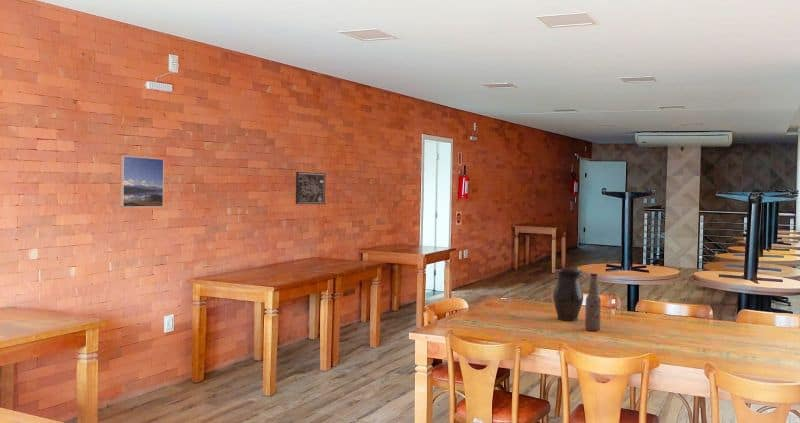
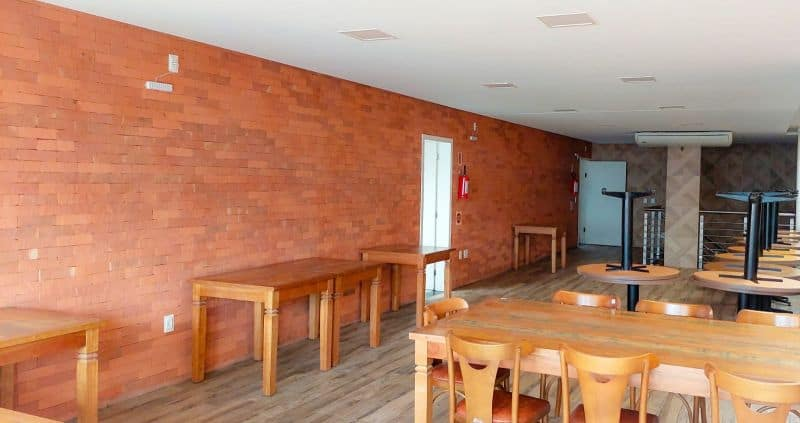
- vase (568, 294)
- bottle (593, 301)
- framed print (142, 182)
- wall art (311, 188)
